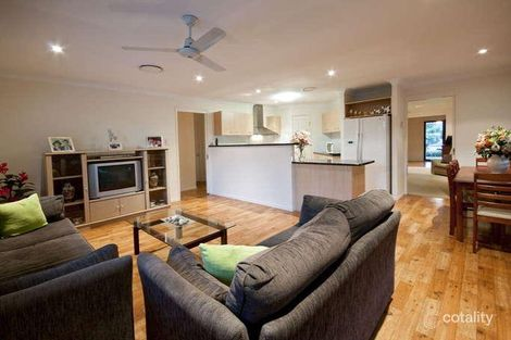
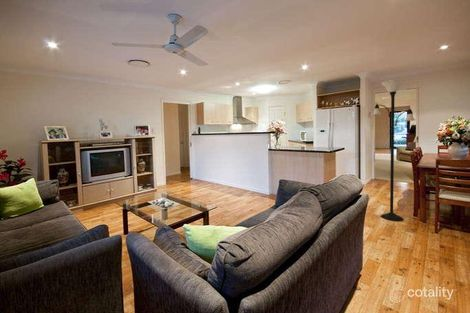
+ floor lamp (392, 150)
